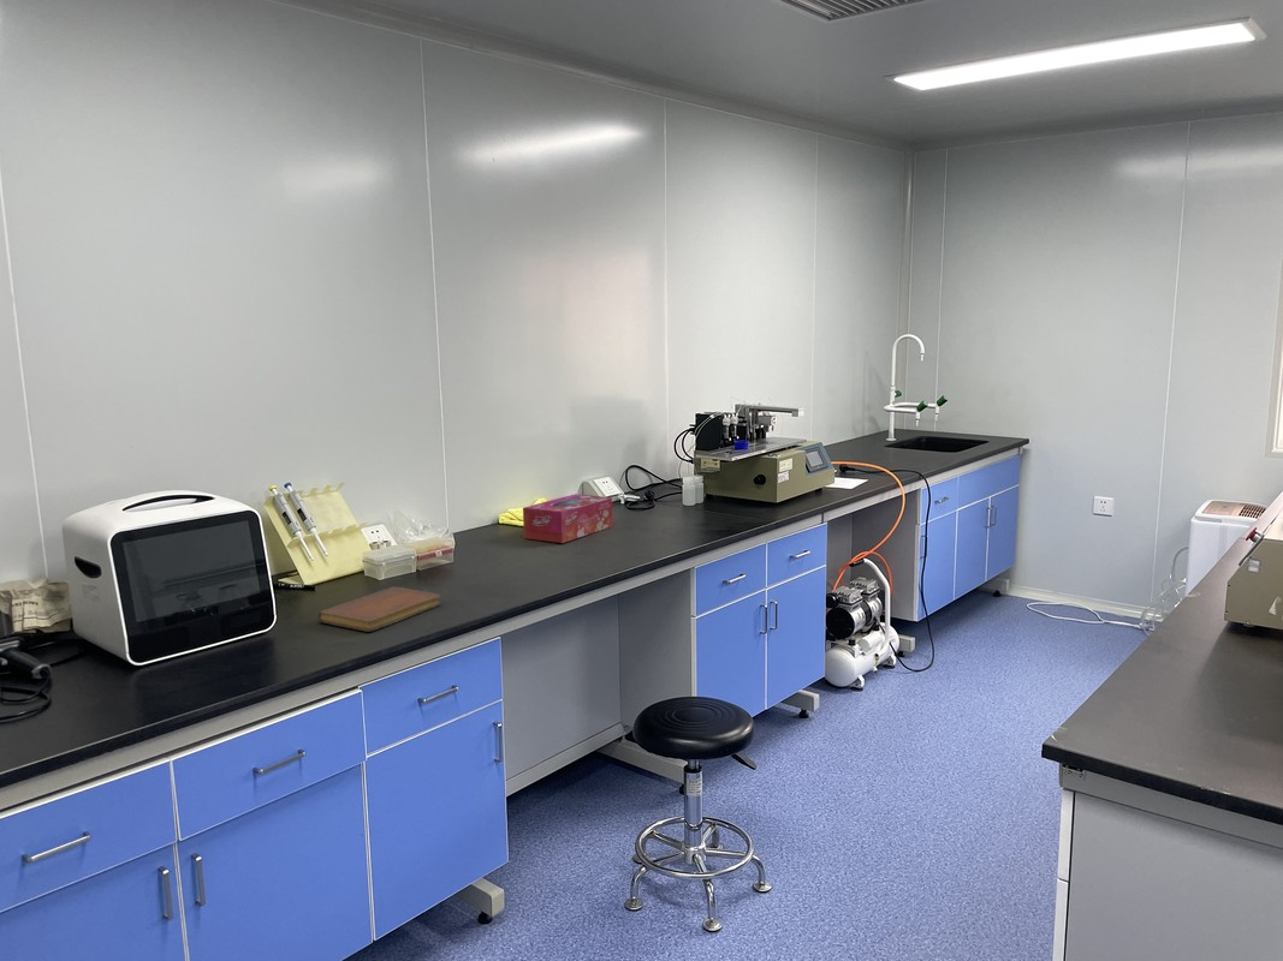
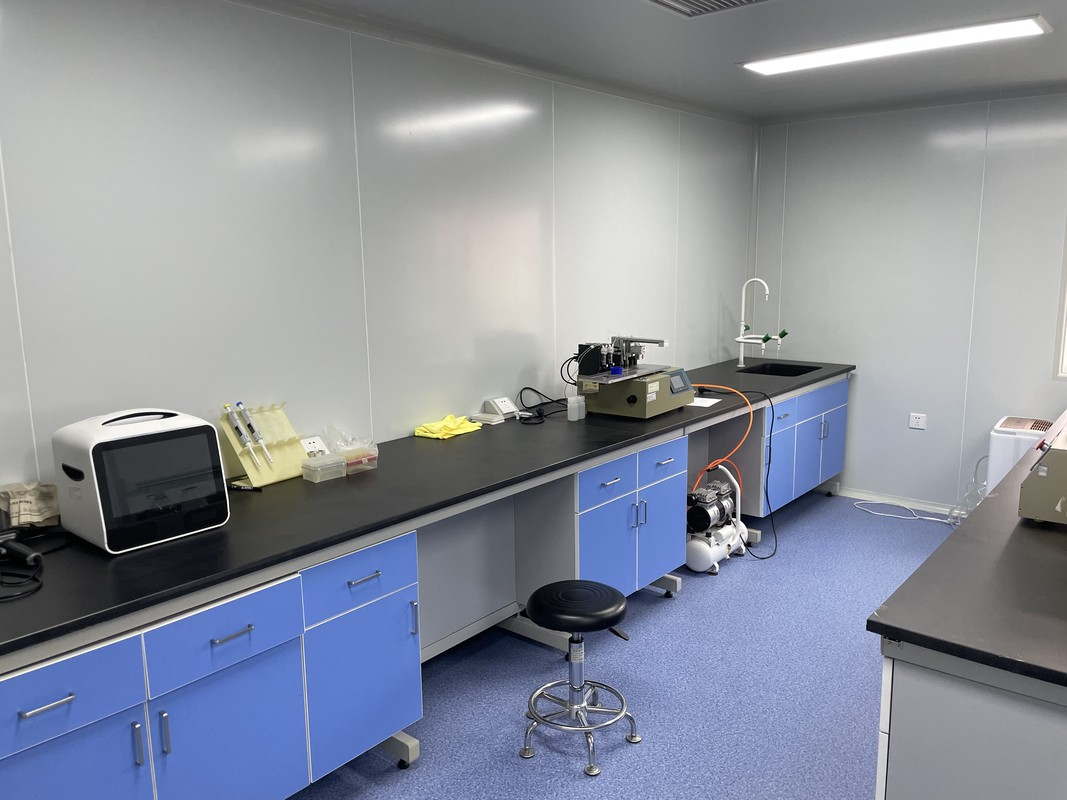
- notebook (381, 607)
- tissue box (569, 517)
